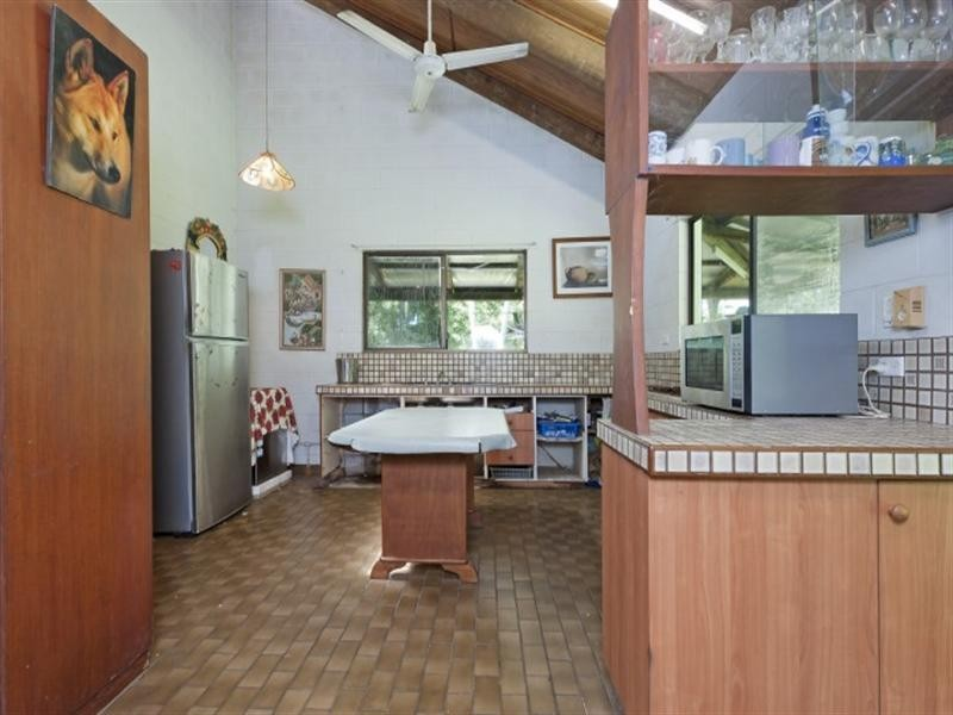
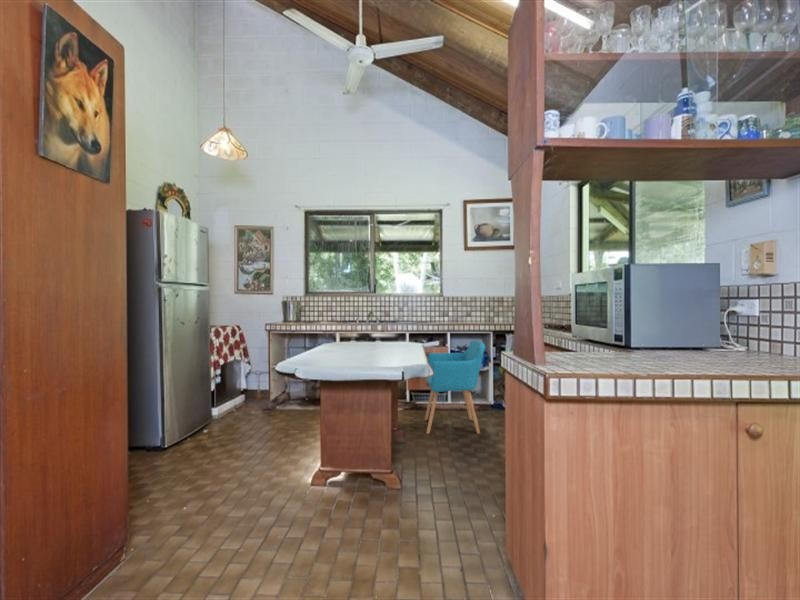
+ chair (454, 384)
